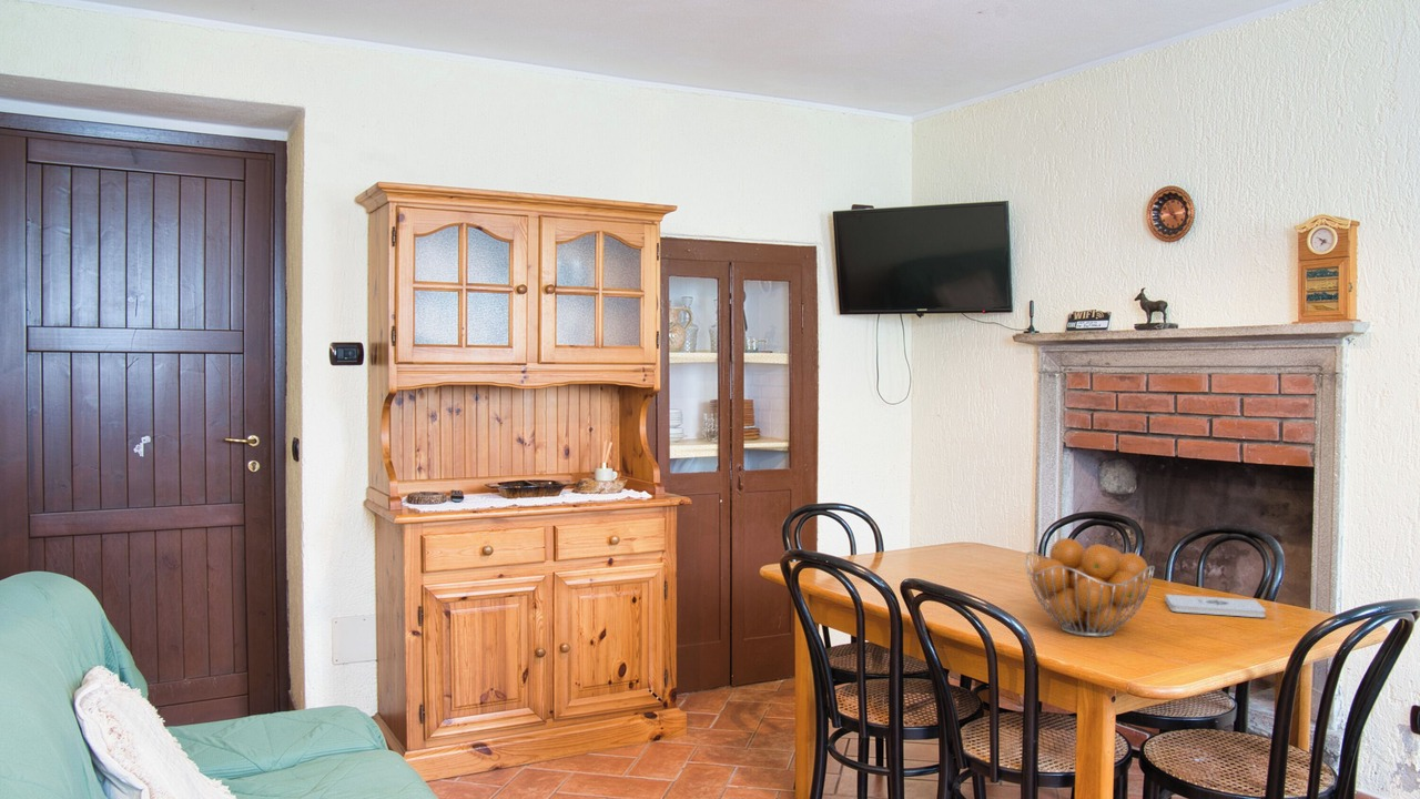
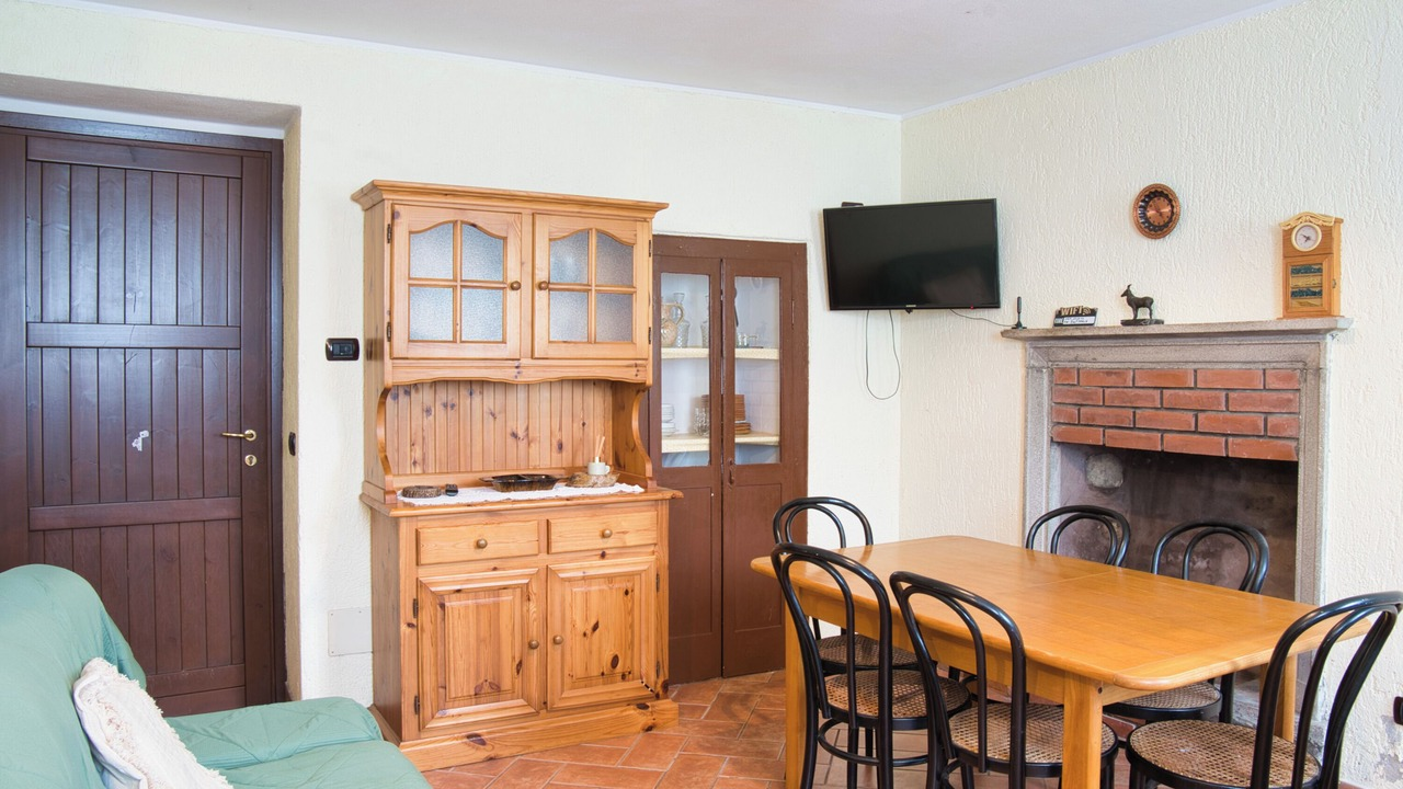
- notepad (1214, 605)
- fruit basket (1087, 585)
